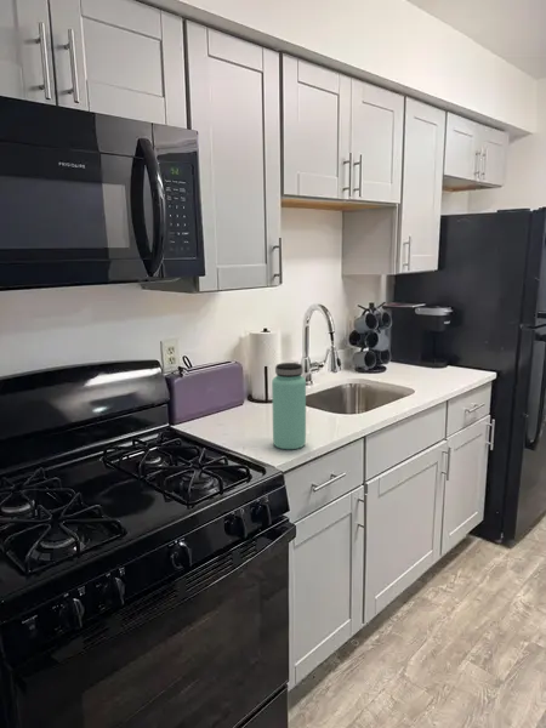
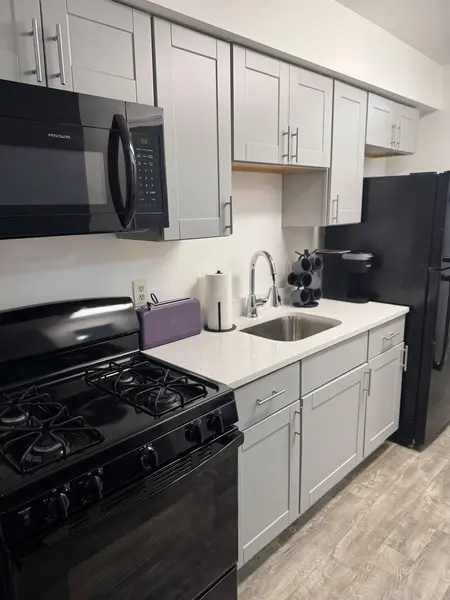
- bottle (289, 404)
